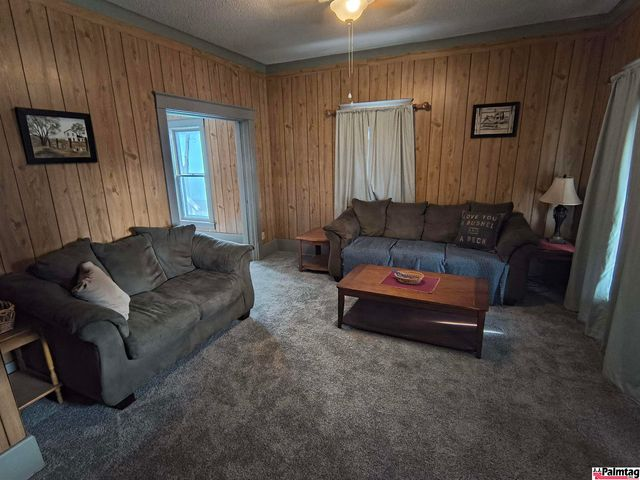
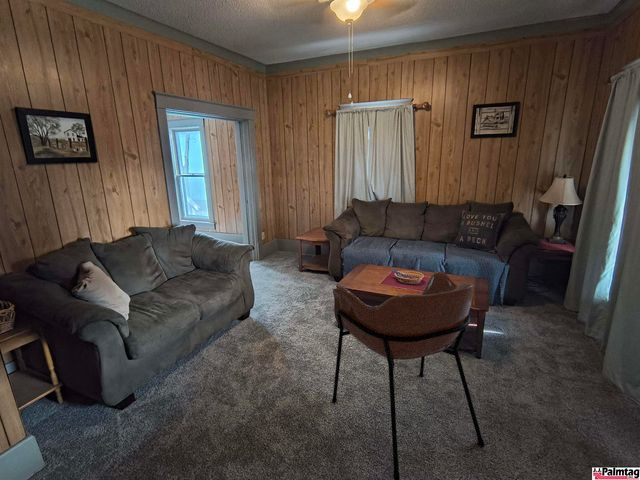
+ armchair (405, 348)
